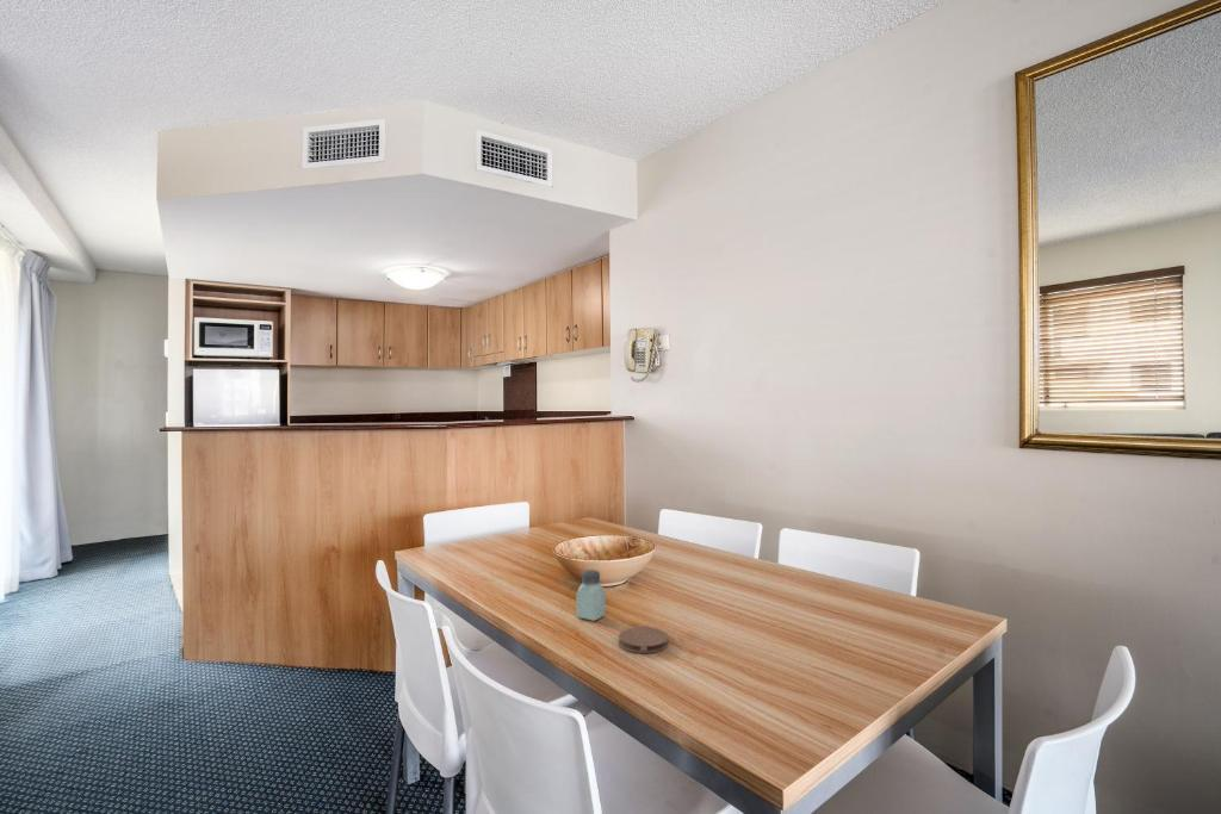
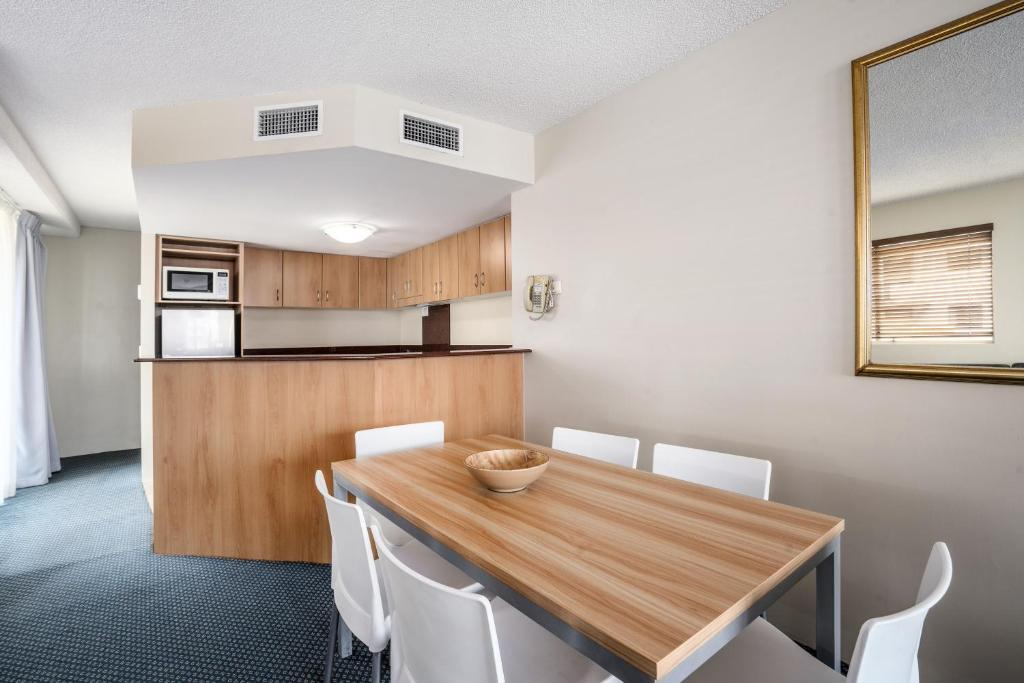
- saltshaker (590, 594)
- coaster (643, 639)
